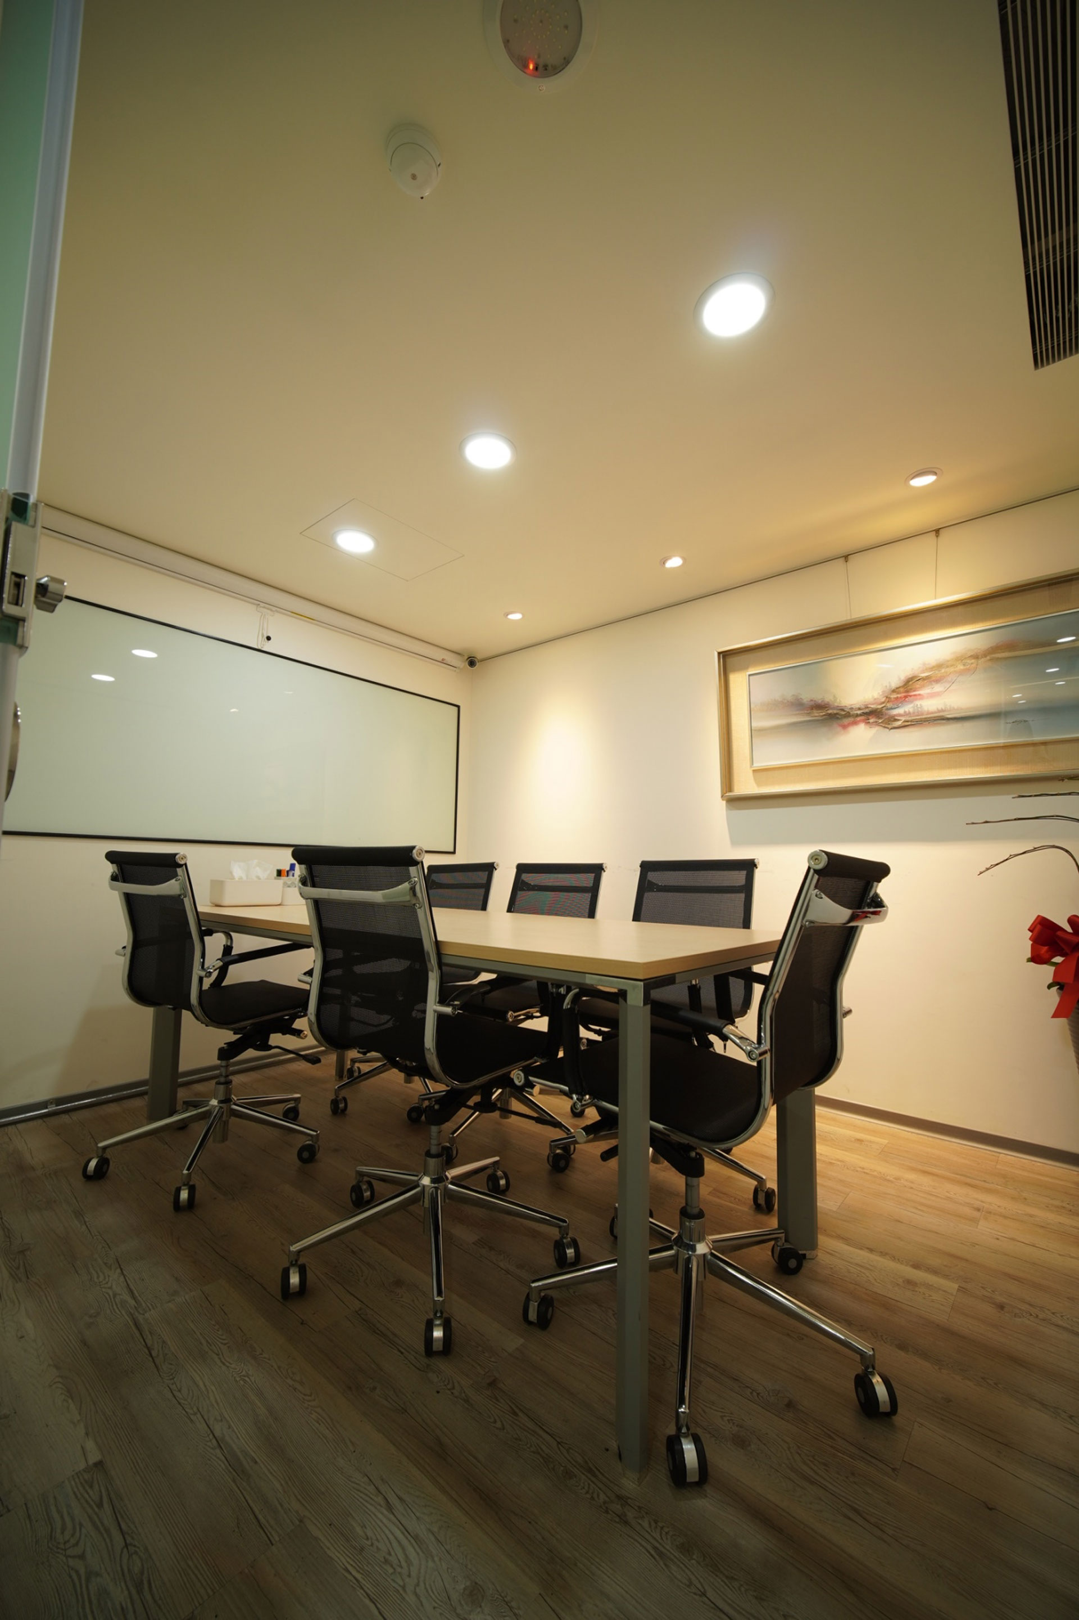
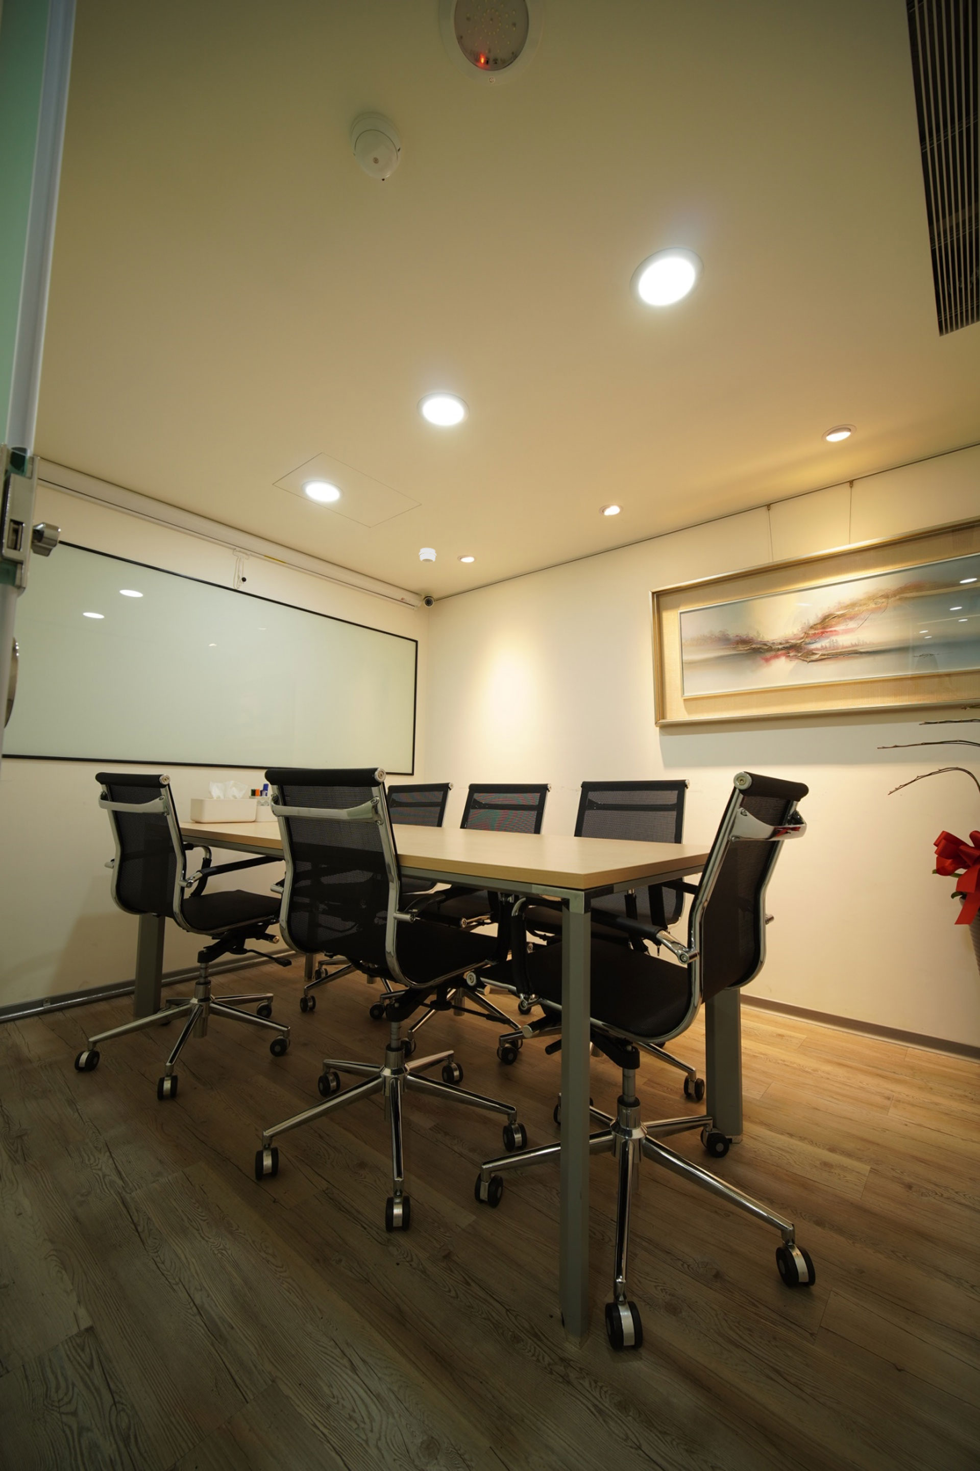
+ smoke detector (428, 556)
